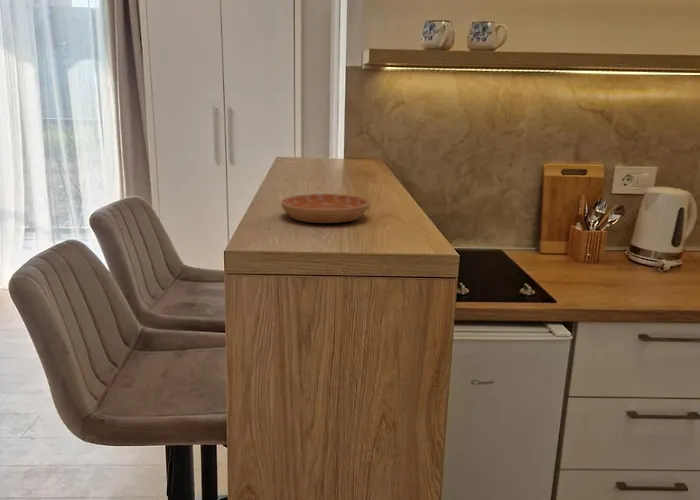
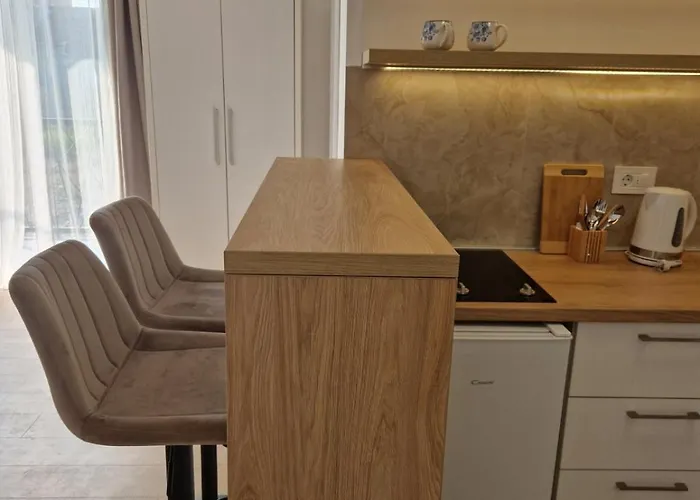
- saucer (325, 208)
